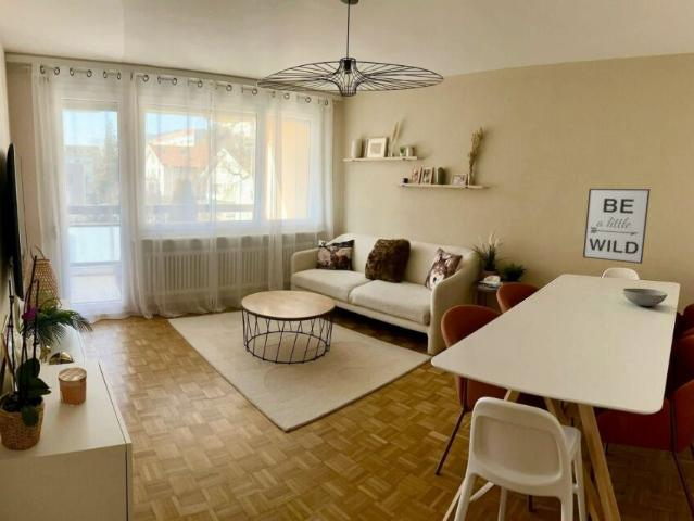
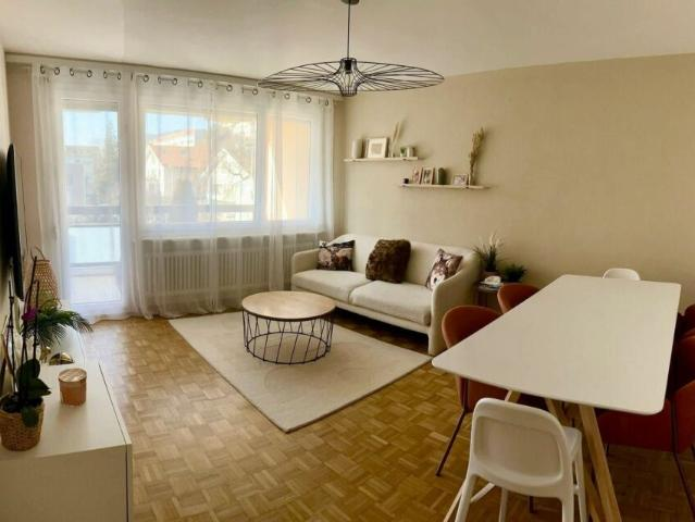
- wall art (615, 225)
- bowl (644, 297)
